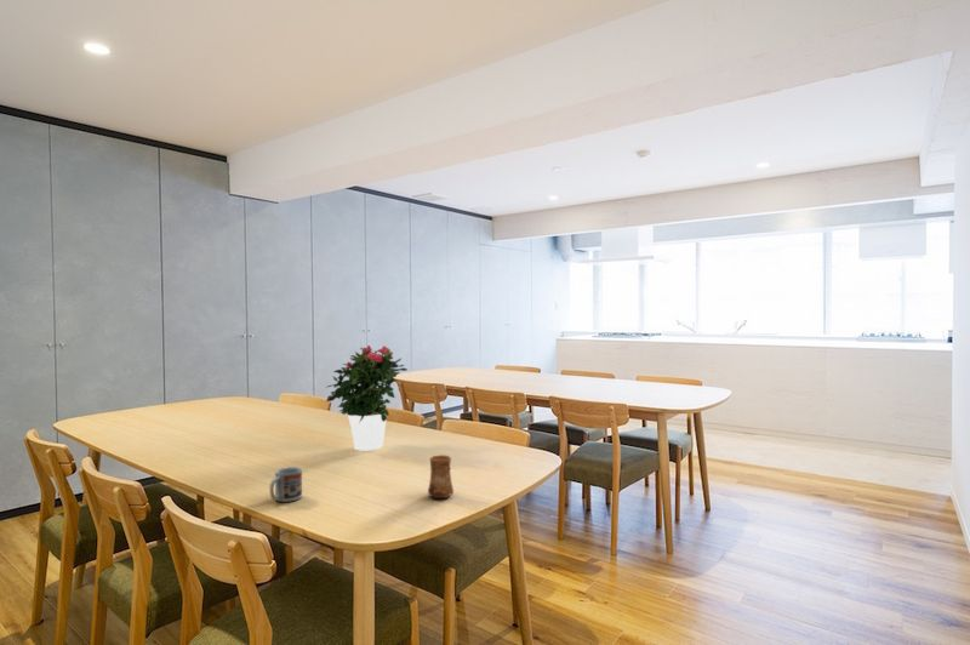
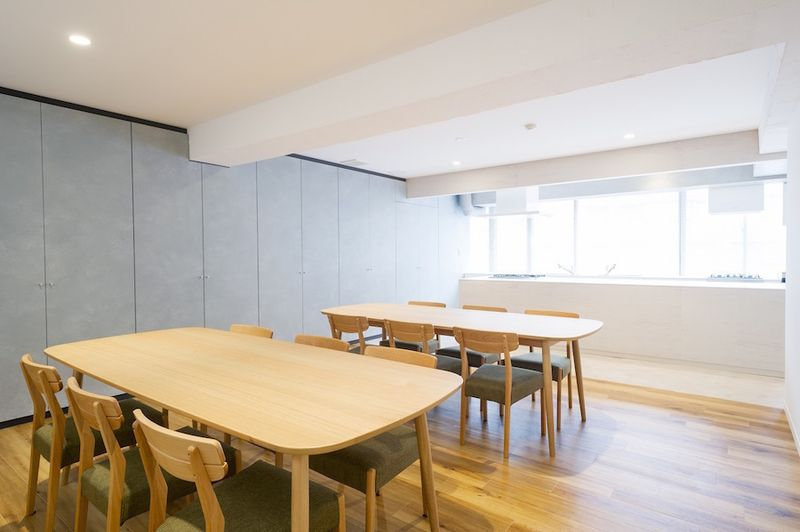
- cup (440, 476)
- potted flower (369, 396)
- cup (285, 485)
